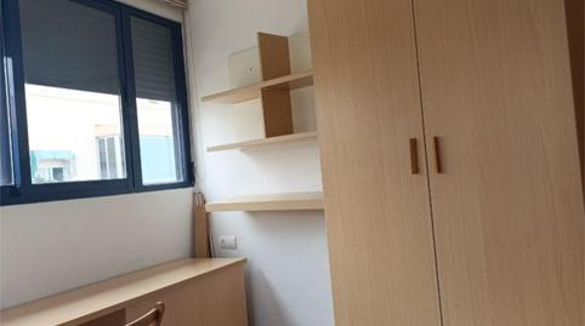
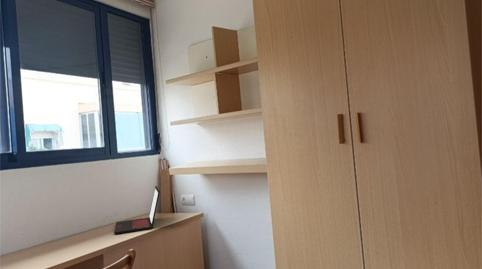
+ laptop (137, 219)
